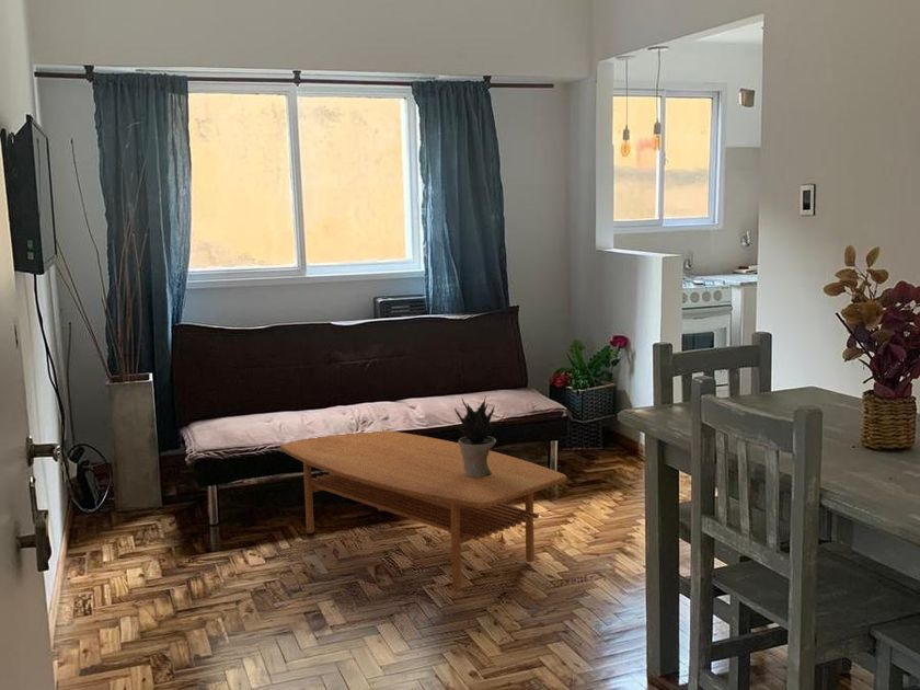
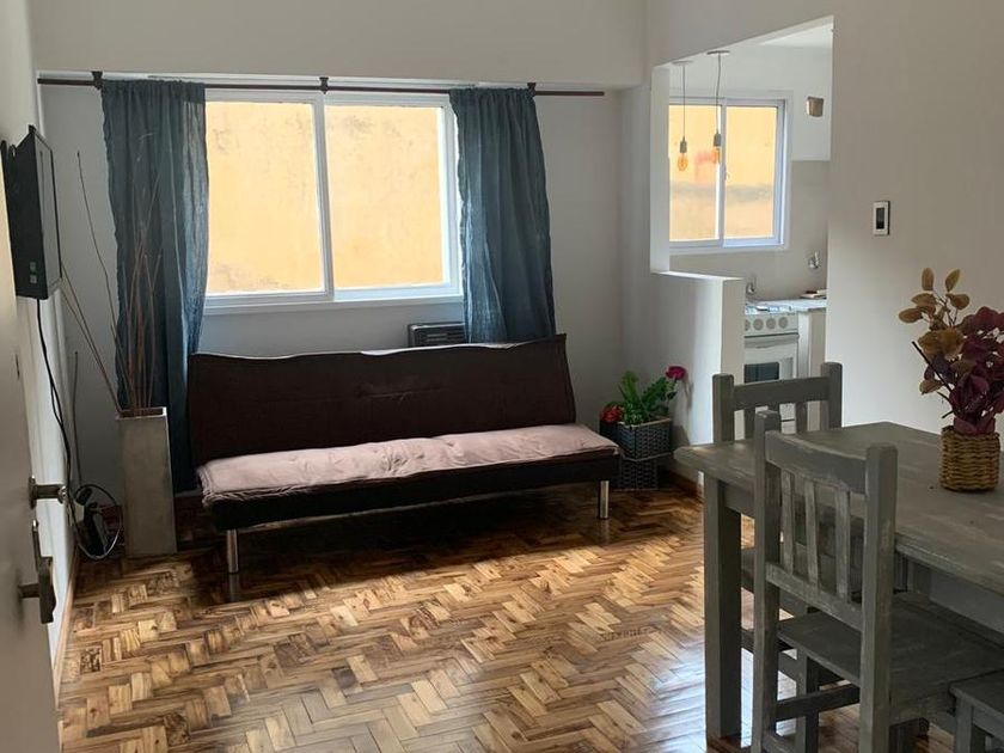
- coffee table (413, 503)
- potted plant (479, 434)
